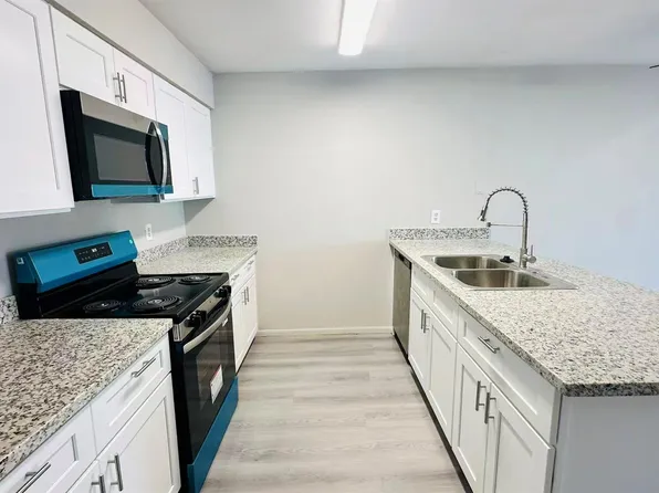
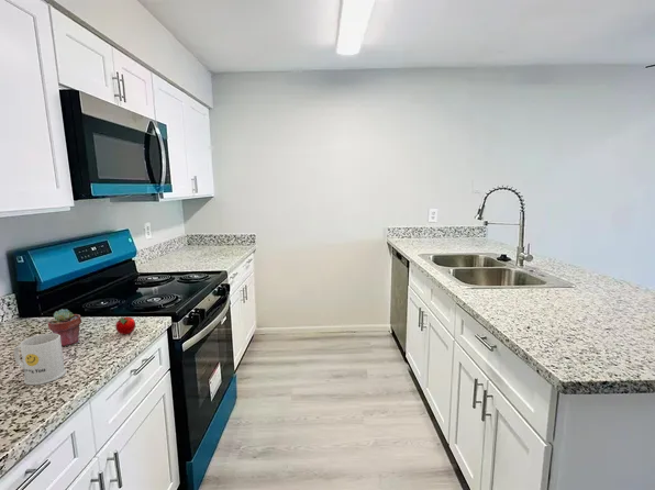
+ apple (124, 325)
+ mug (37, 358)
+ potted succulent (65, 325)
